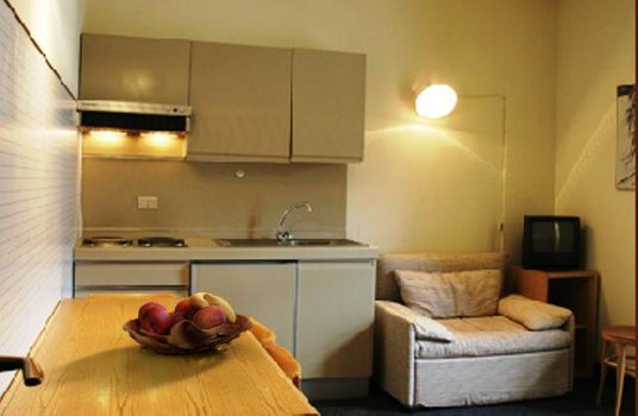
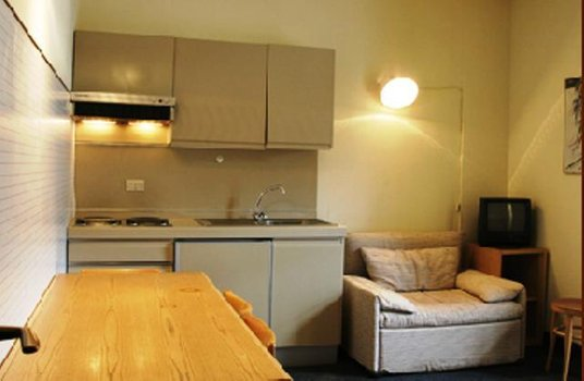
- fruit basket (192, 320)
